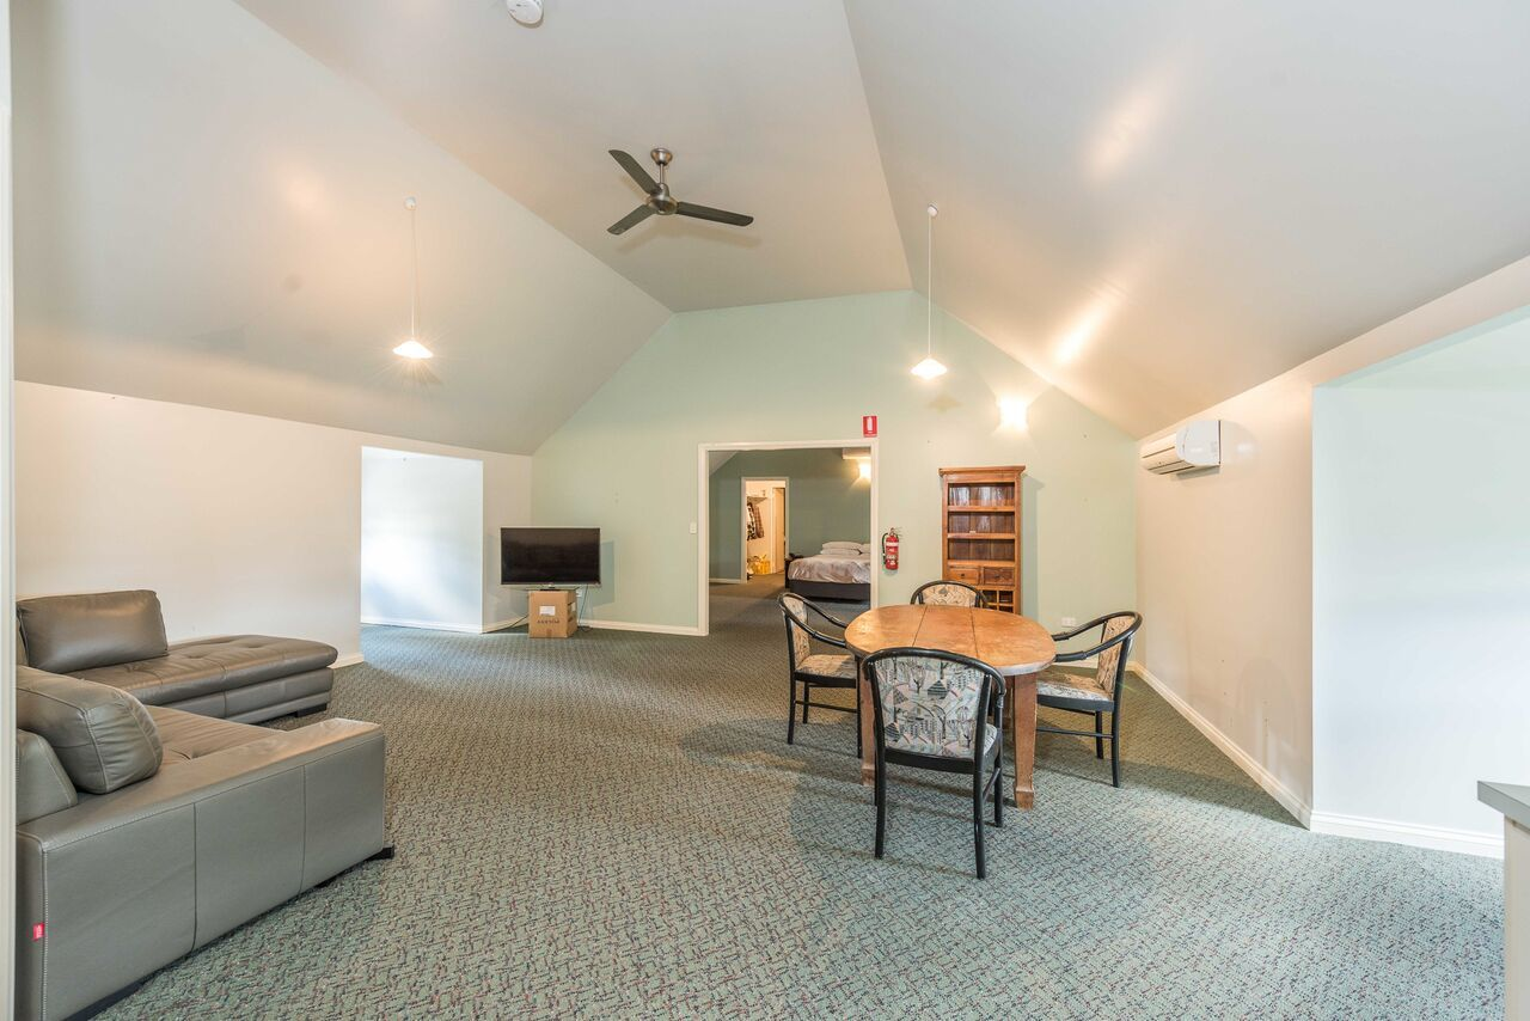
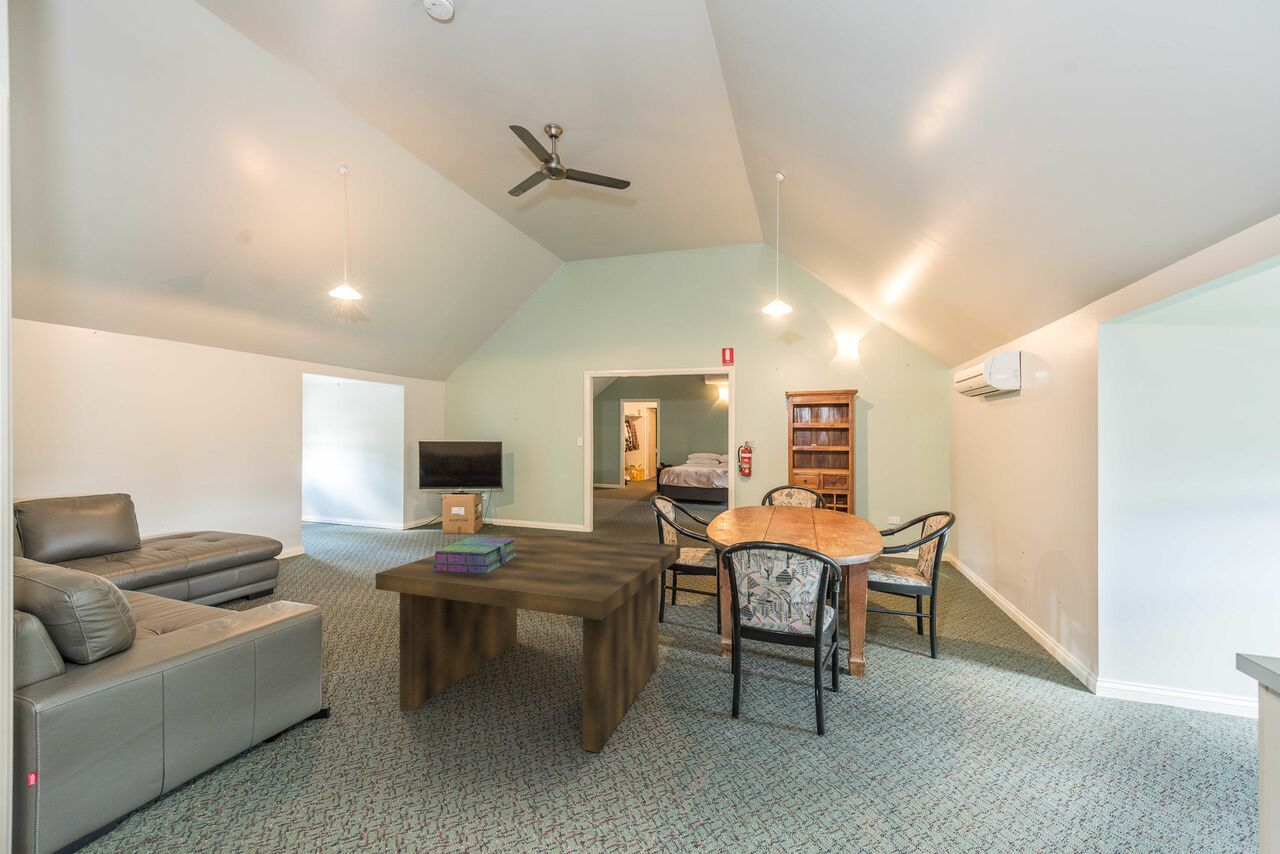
+ stack of books (477, 553)
+ coffee table (546, 612)
